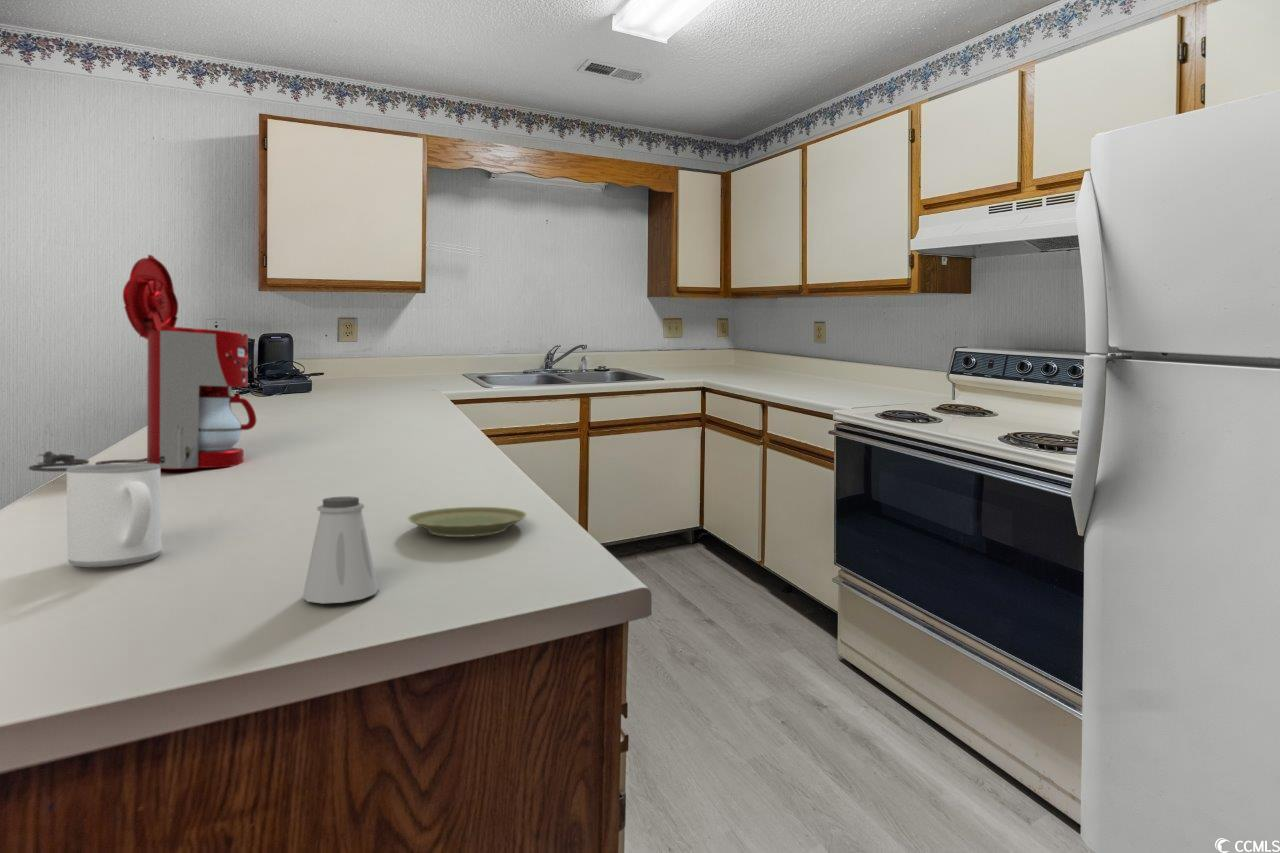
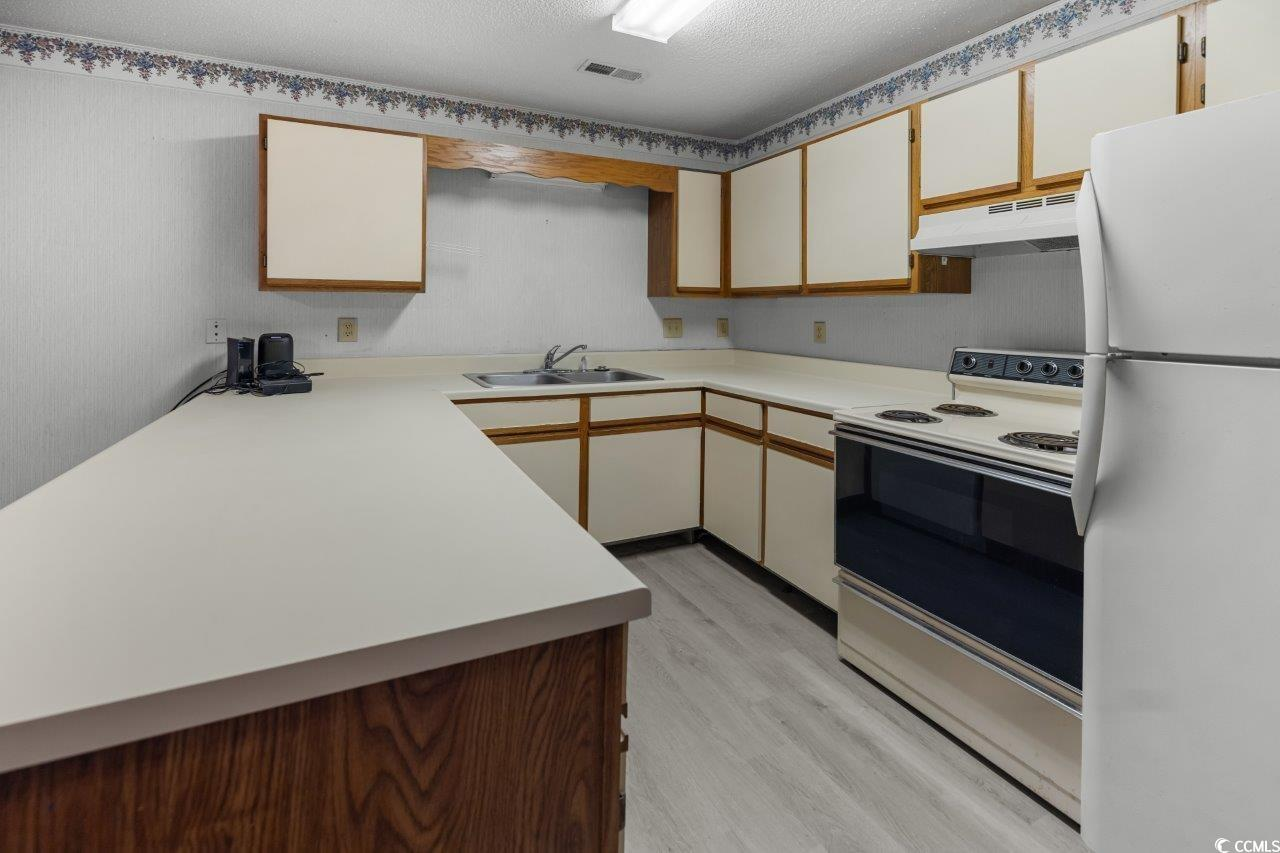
- saltshaker (341, 546)
- coffee maker (148, 359)
- plate (468, 522)
- mug (121, 515)
